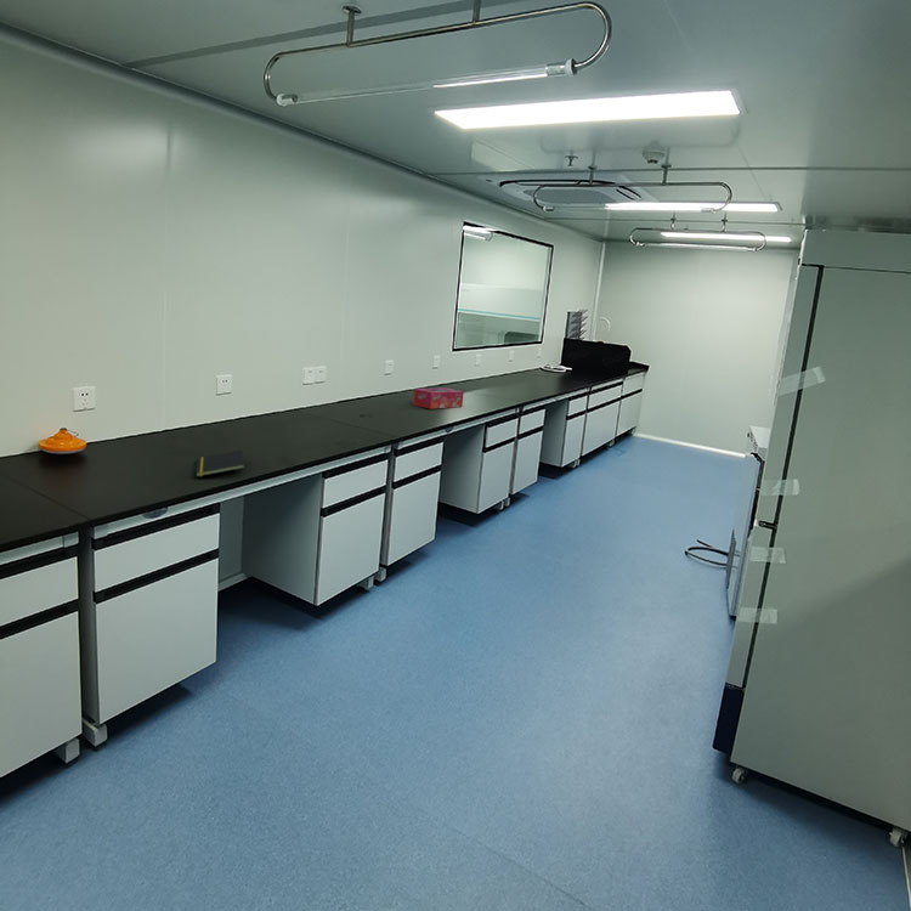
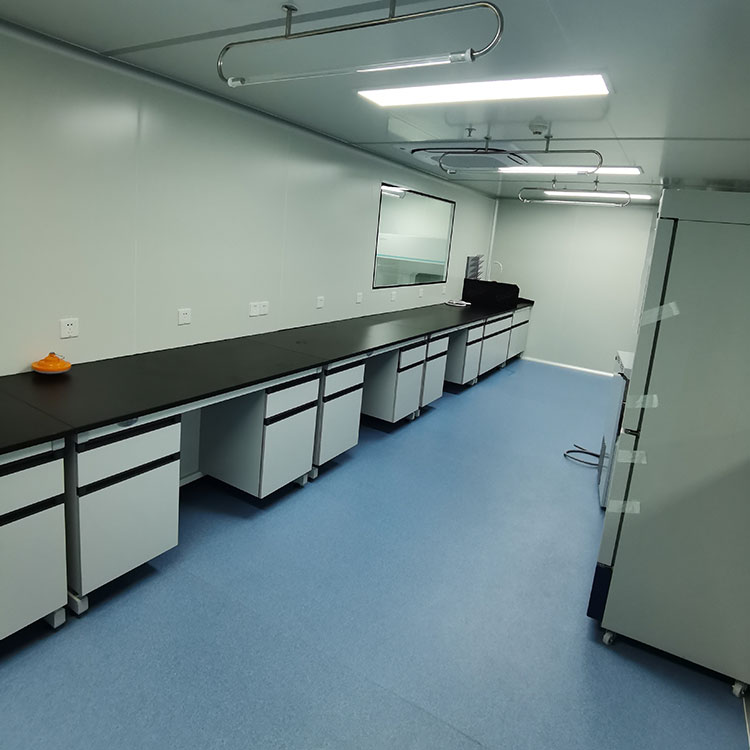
- notepad (220, 463)
- tissue box (438, 397)
